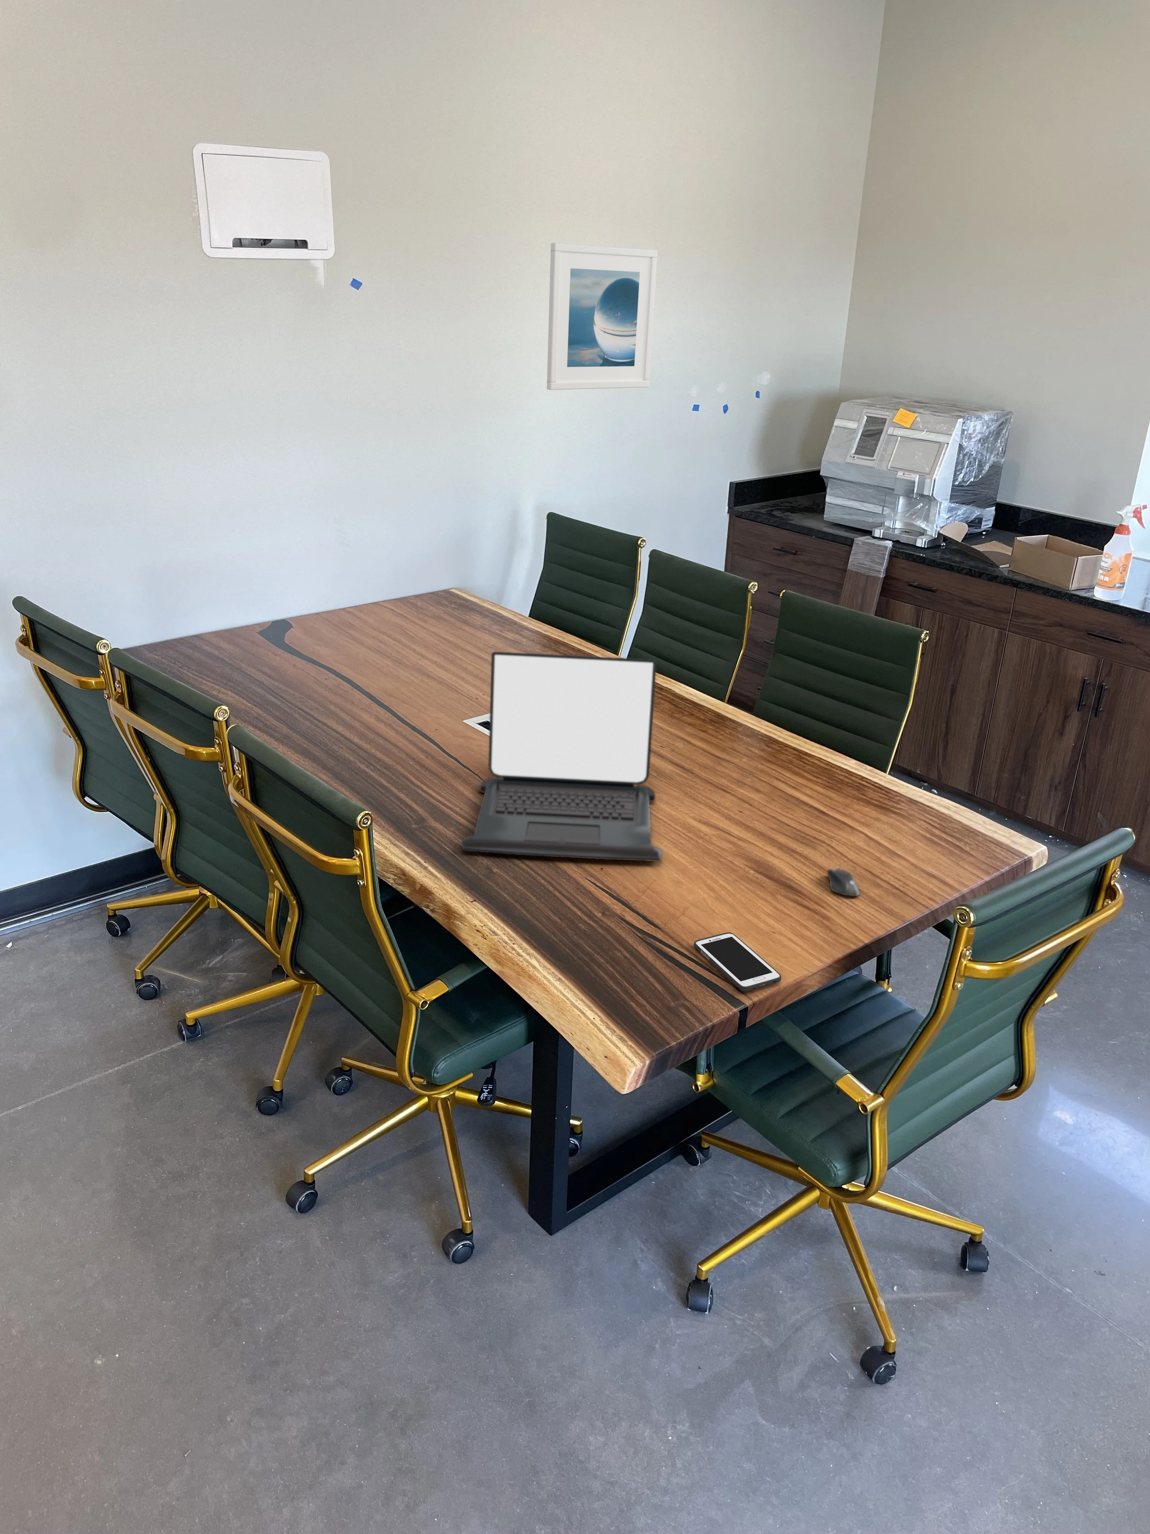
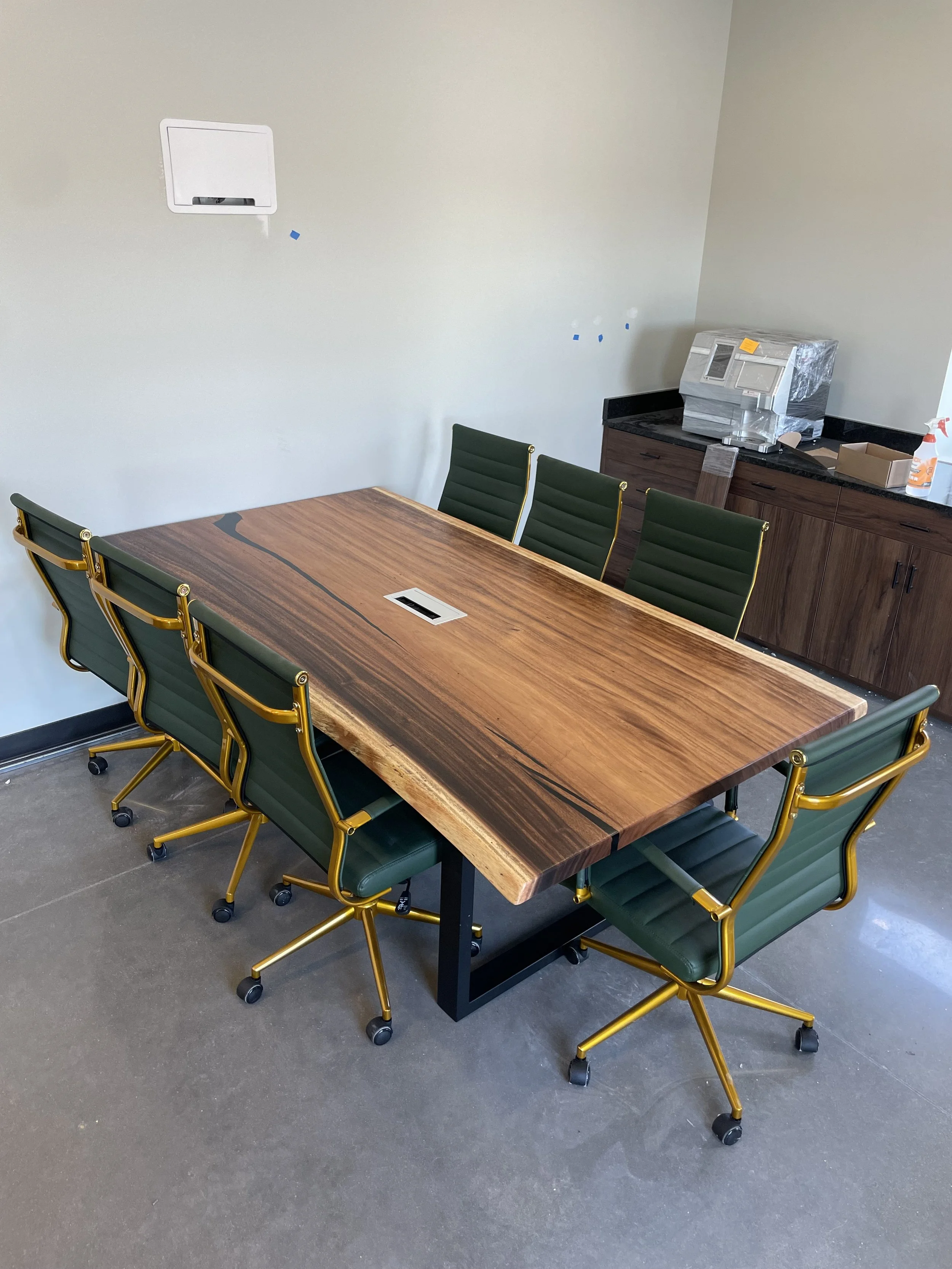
- computer mouse (843, 879)
- cell phone (737, 961)
- laptop (568, 752)
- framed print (603, 319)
